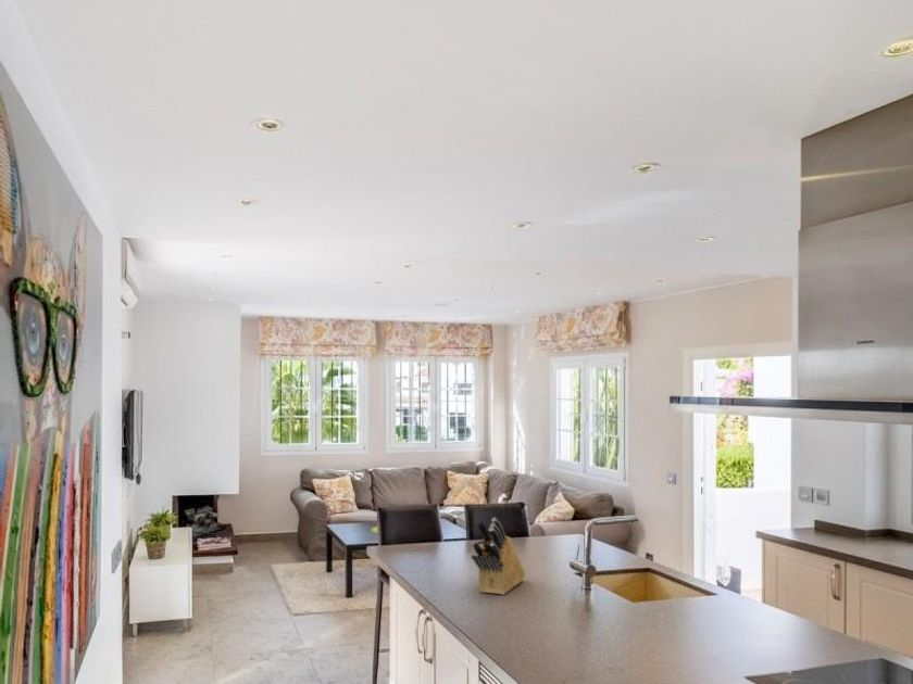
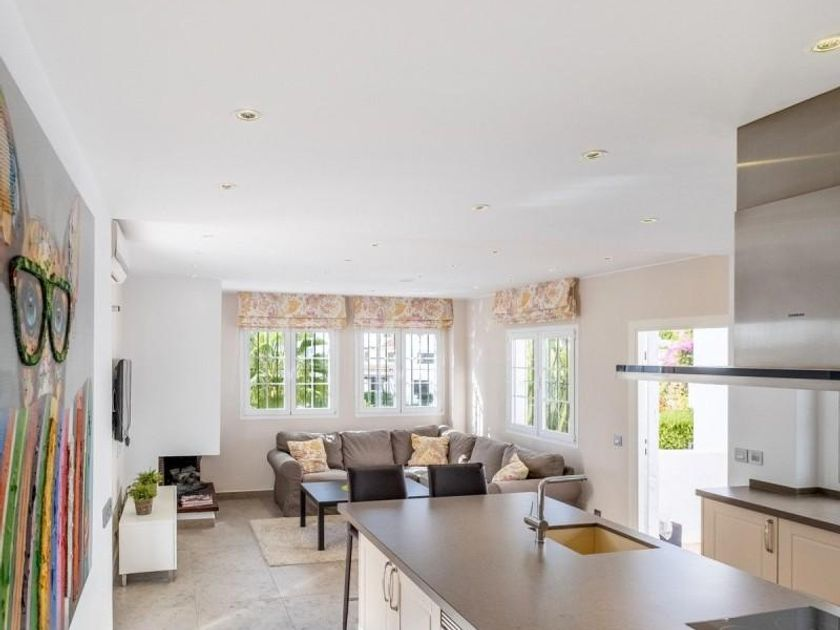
- knife block (498, 550)
